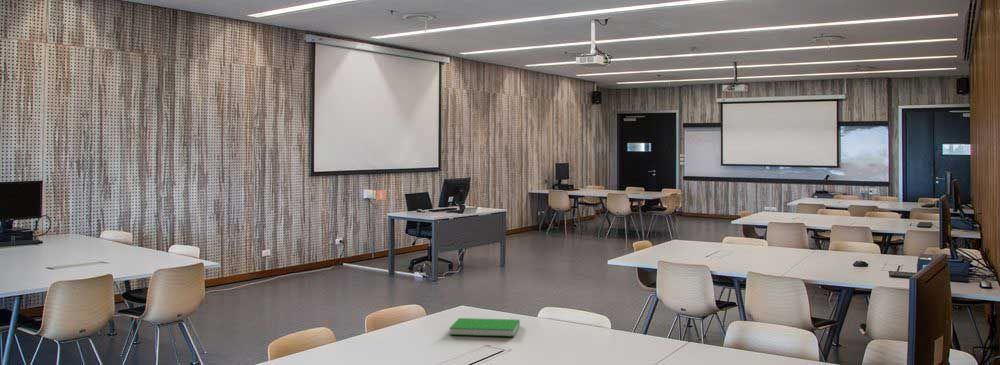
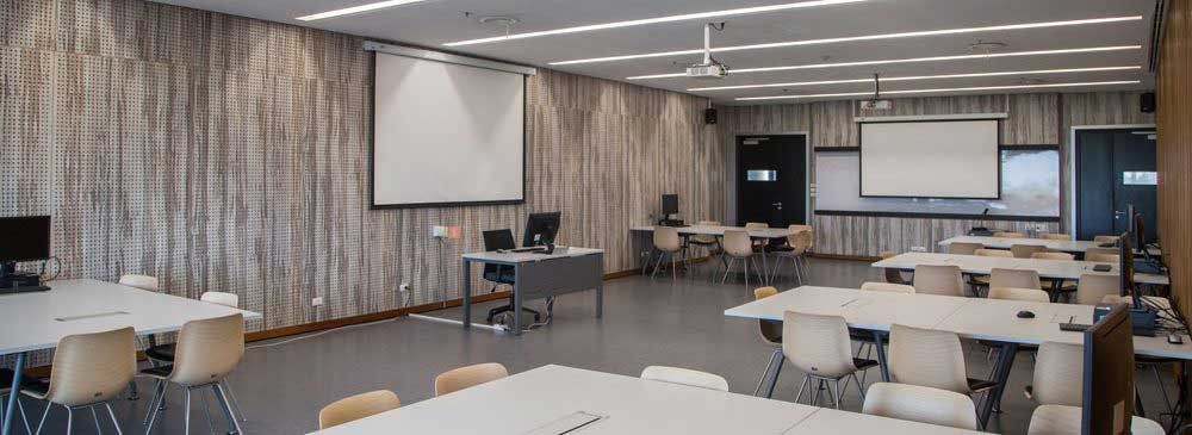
- book (485, 326)
